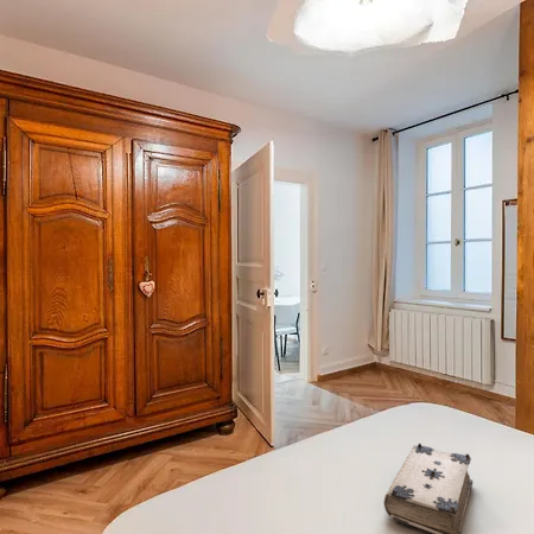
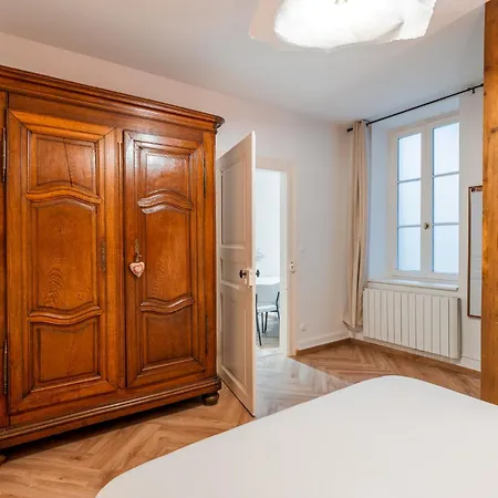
- book (431, 484)
